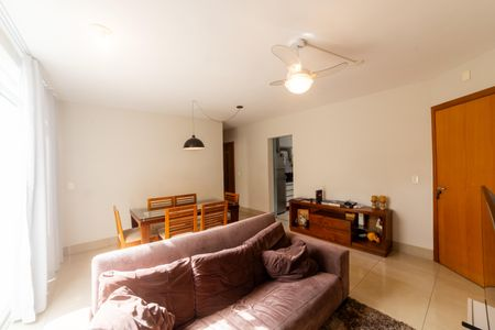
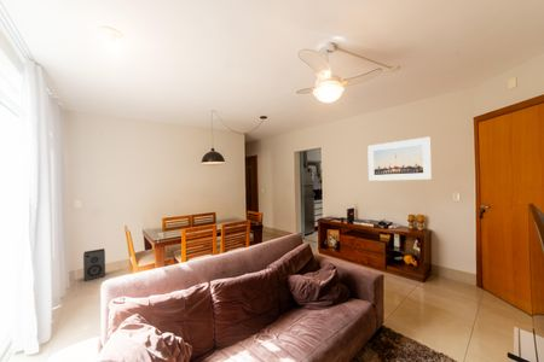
+ speaker (94, 263)
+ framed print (397, 160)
